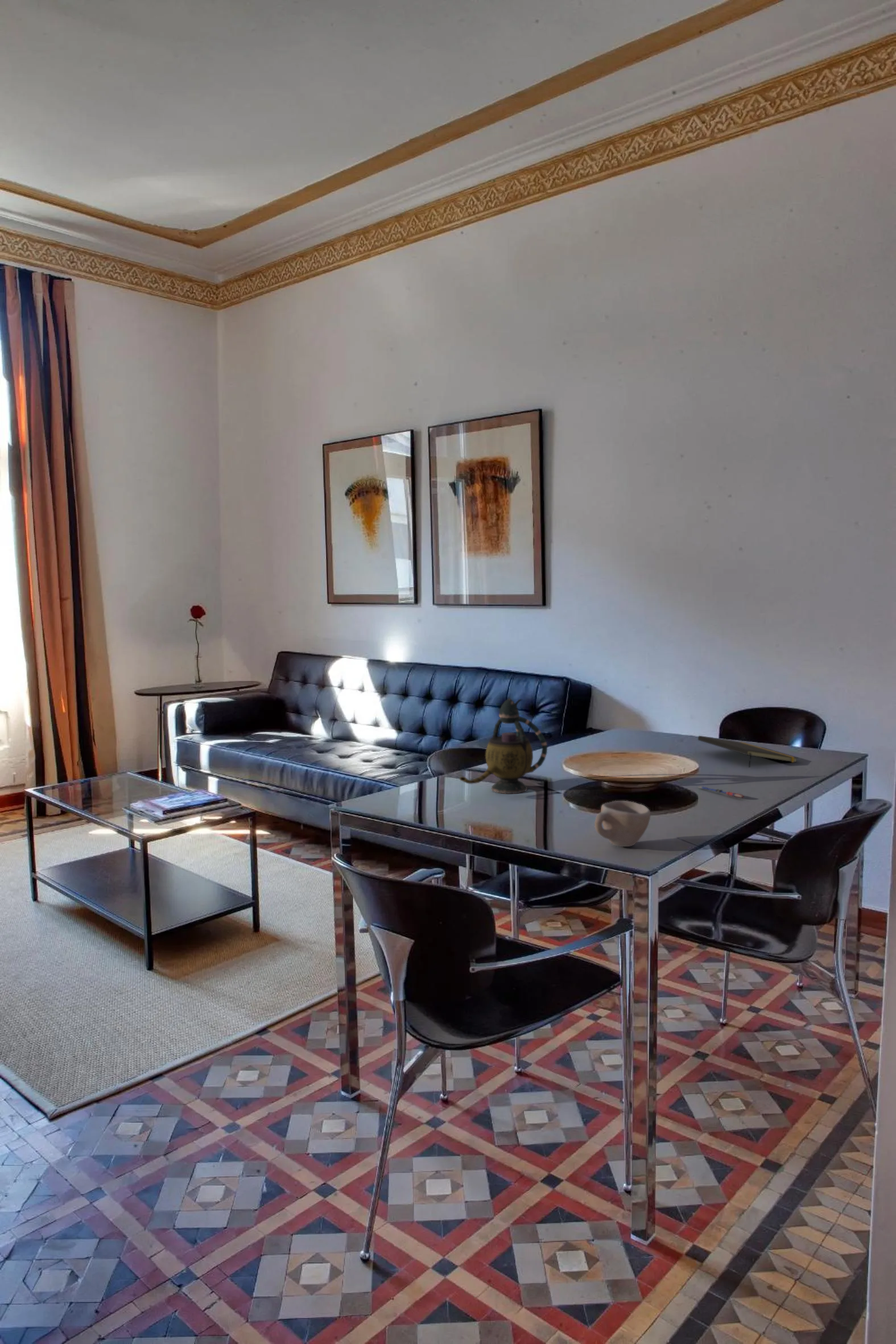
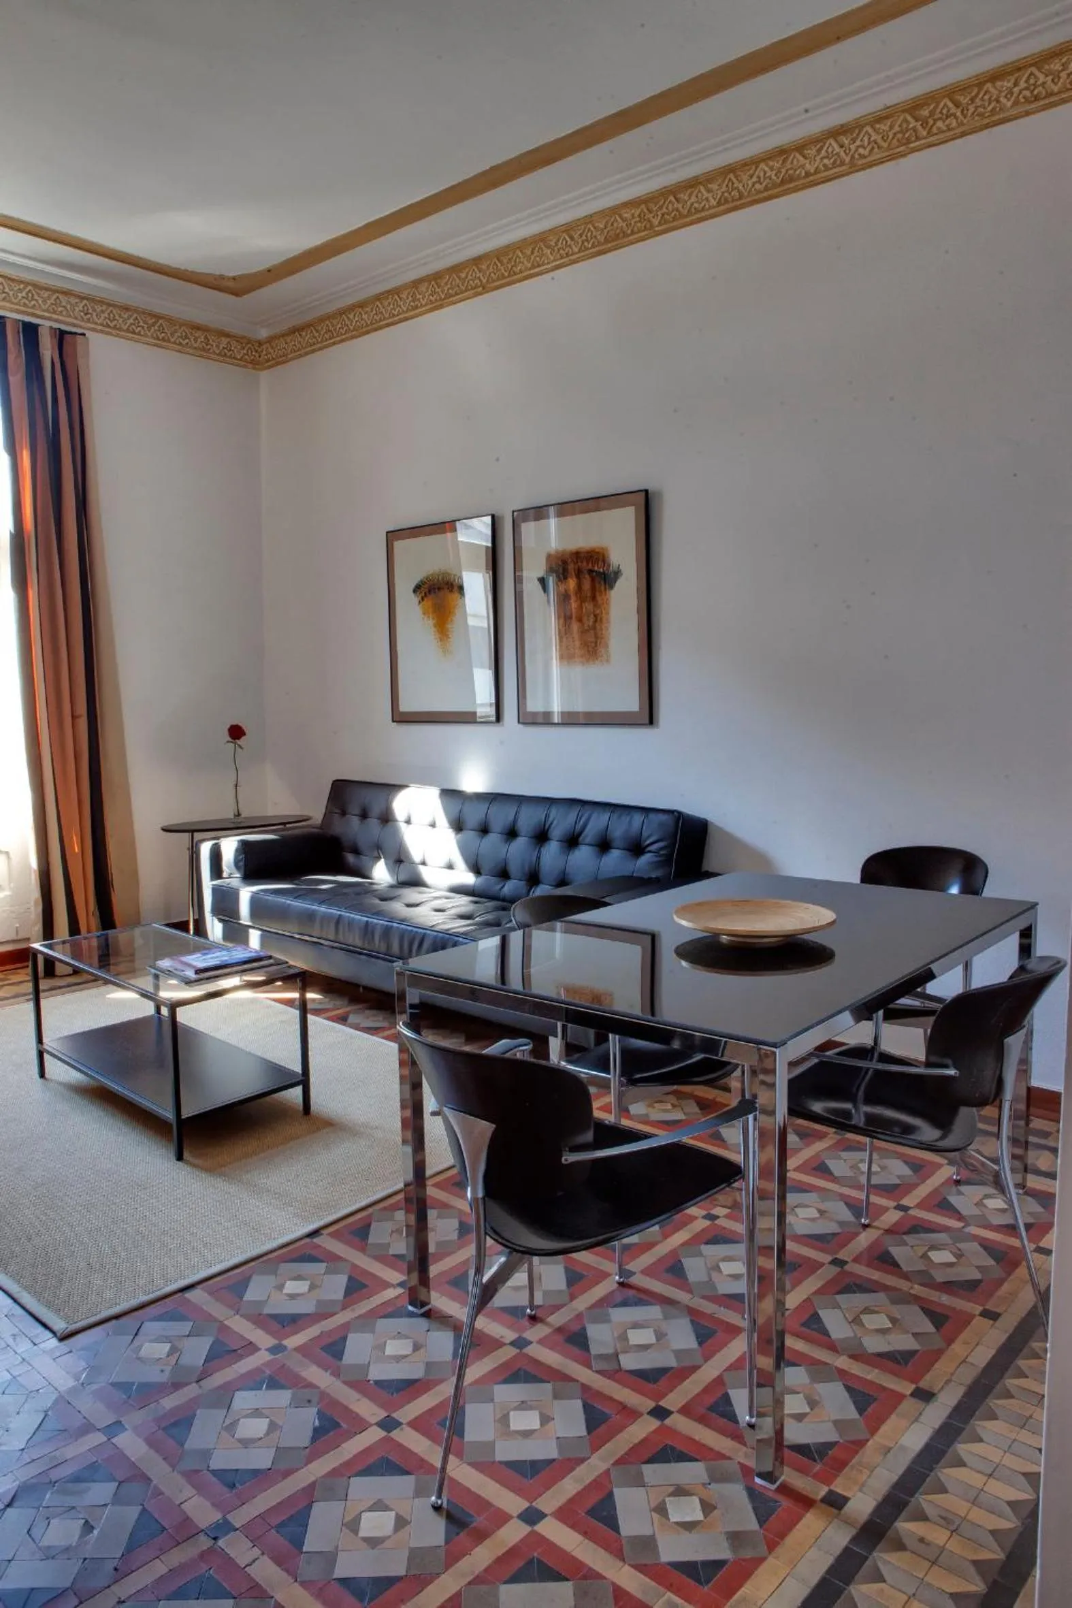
- pen (720, 791)
- cup (620, 826)
- notepad (746, 748)
- teapot (499, 745)
